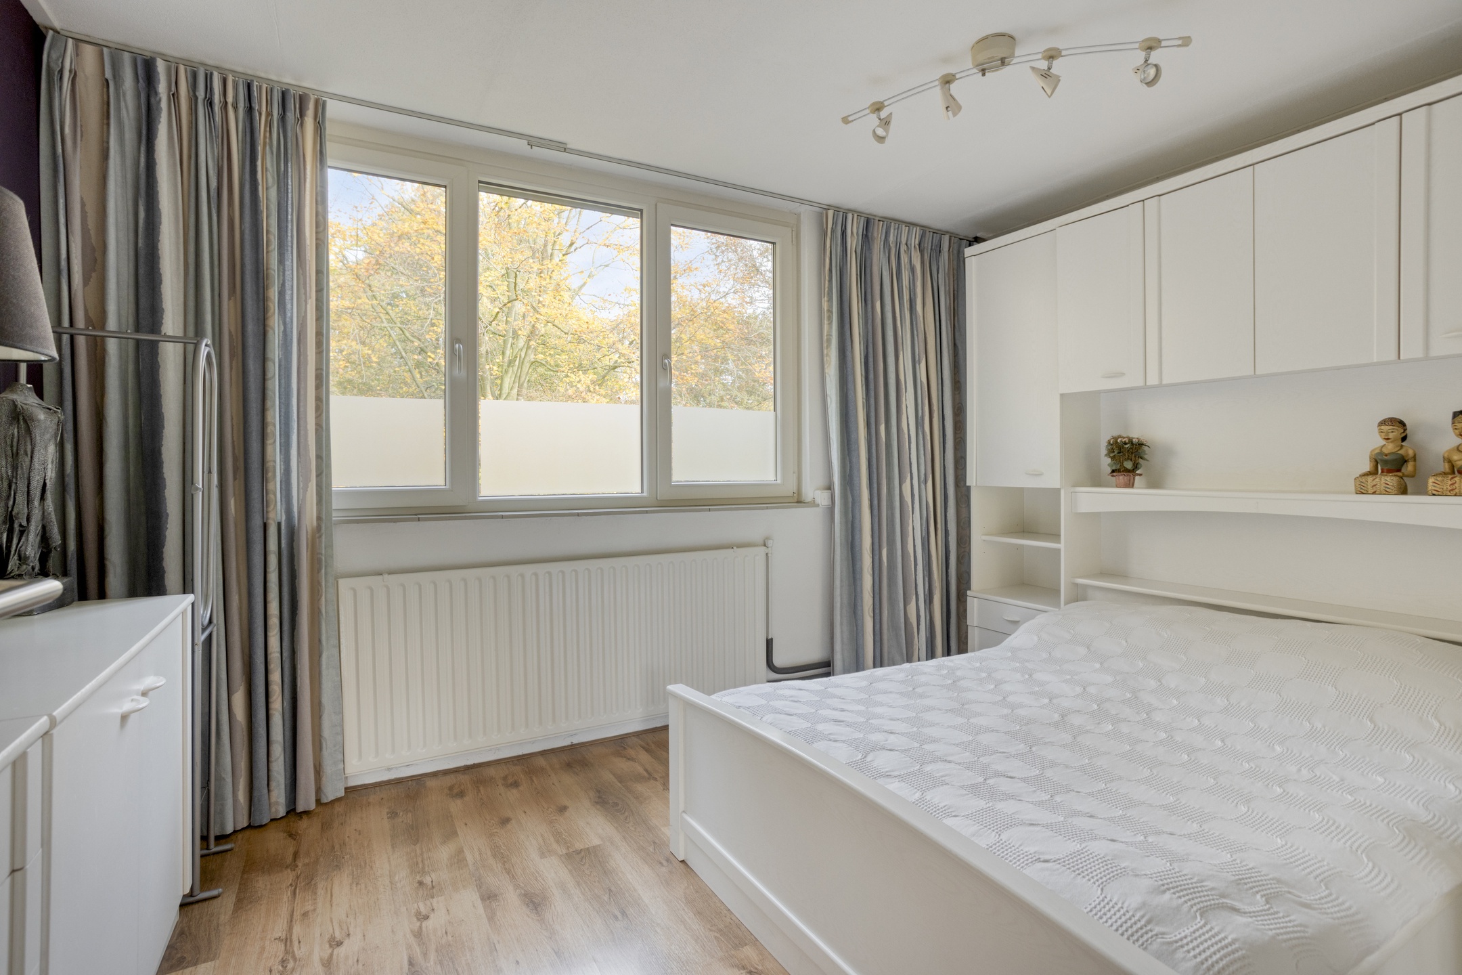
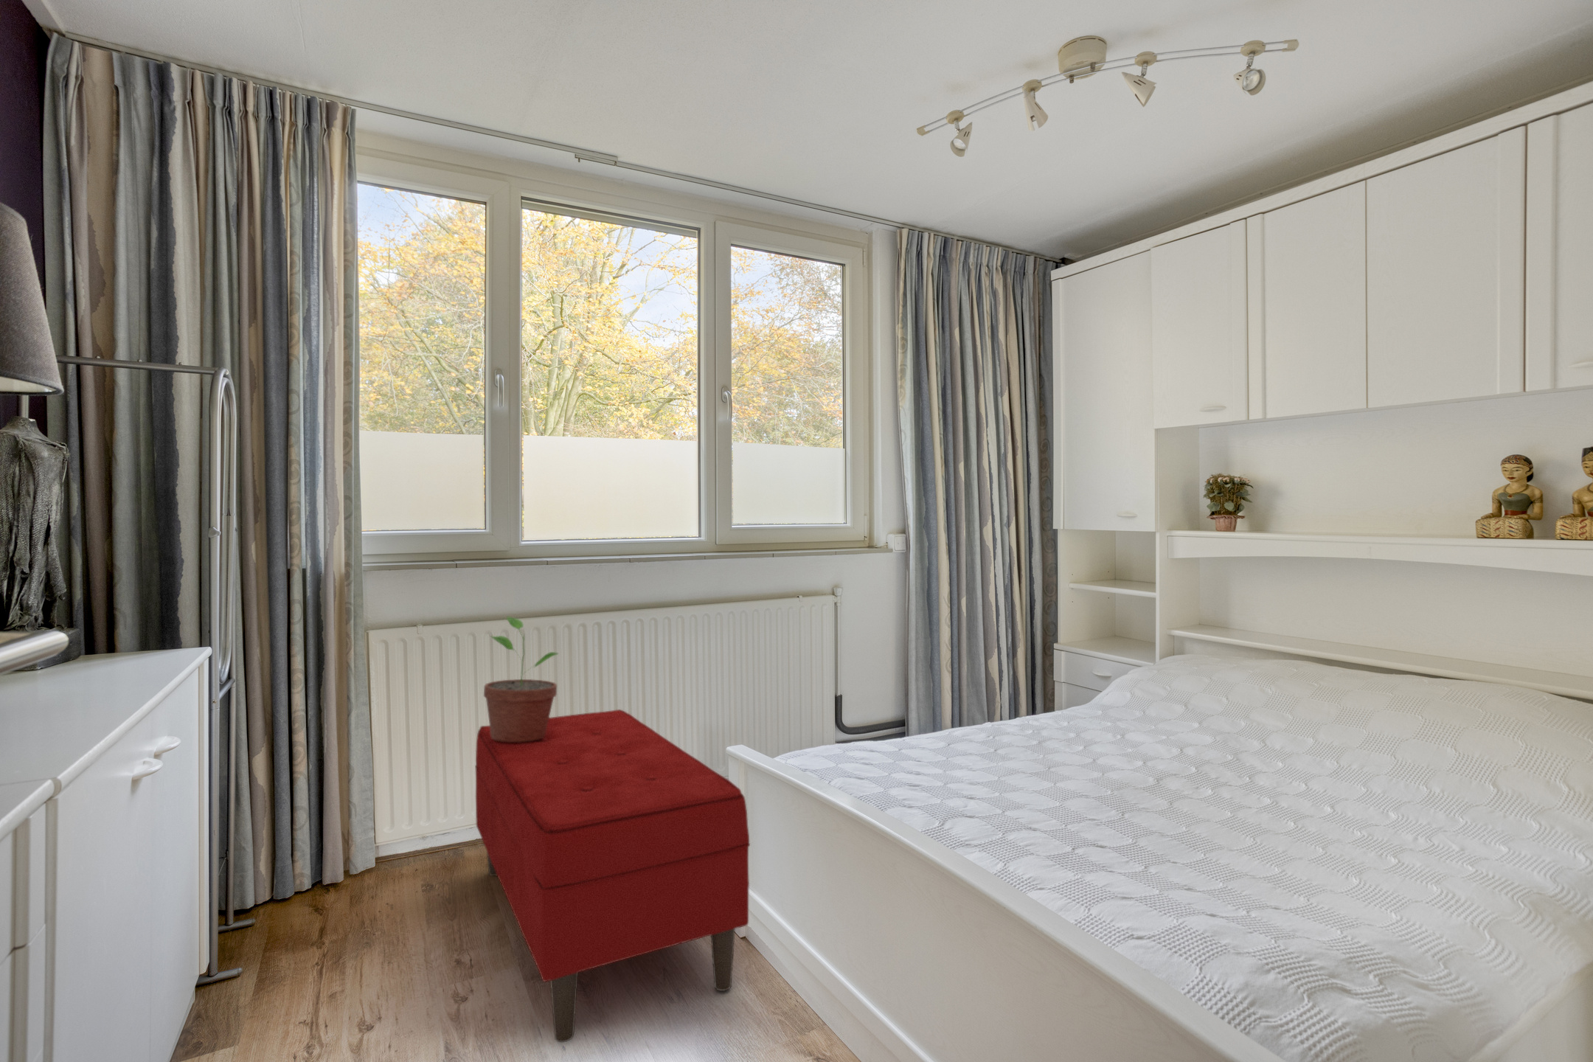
+ bench (593, 838)
+ potted plant (518, 679)
